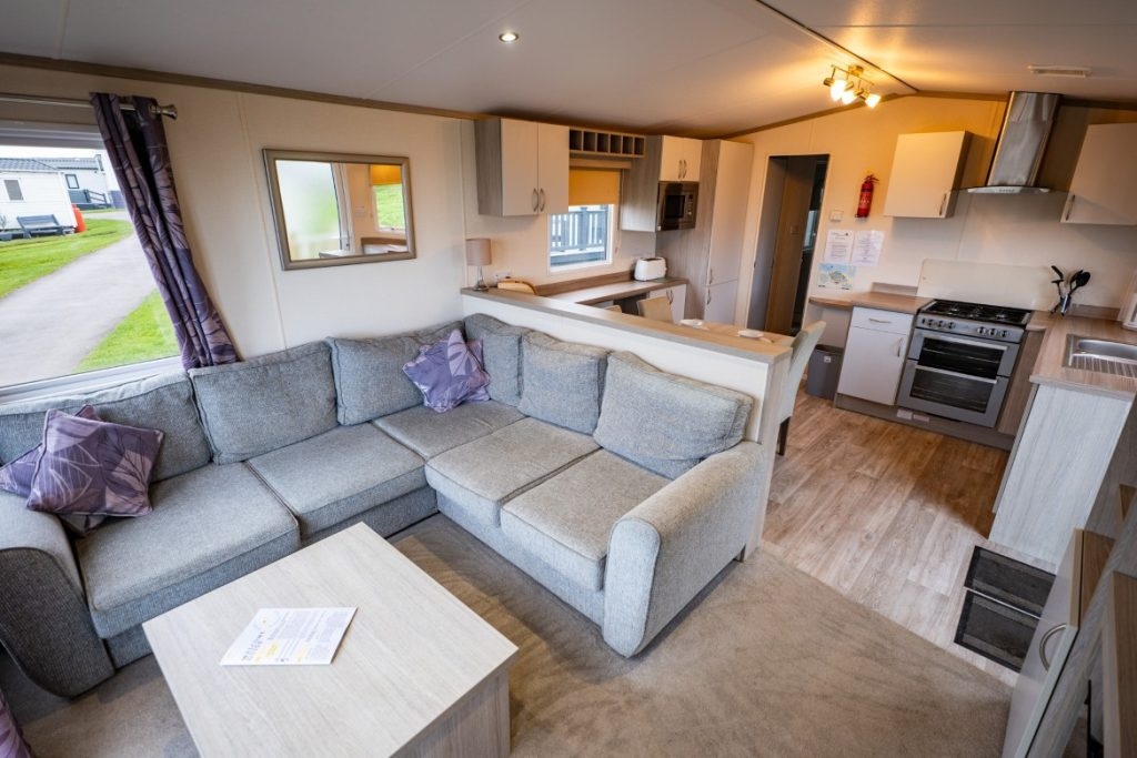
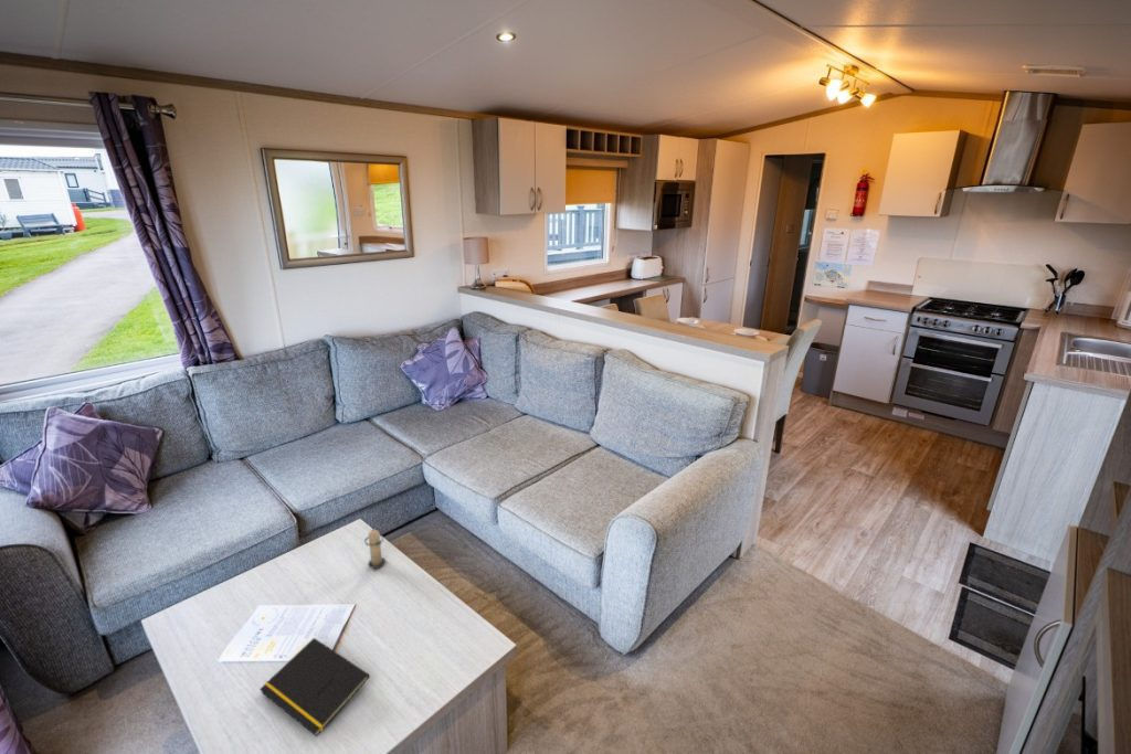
+ candle (374, 545)
+ notepad (315, 682)
